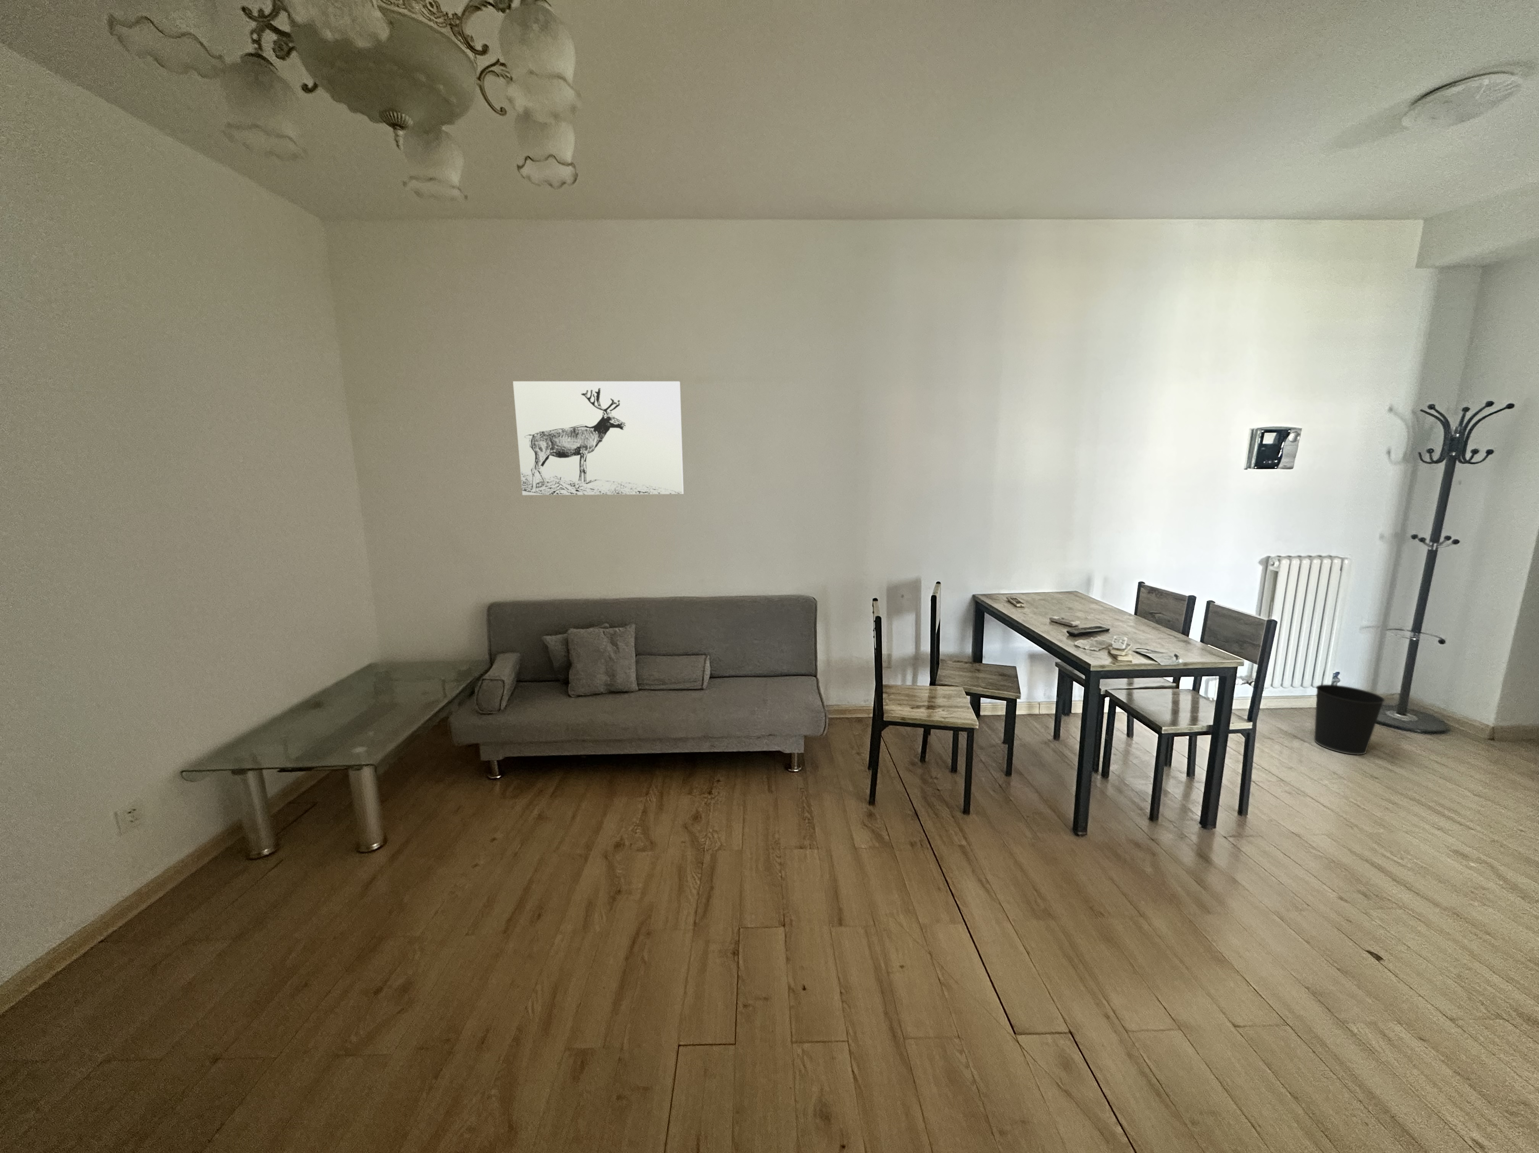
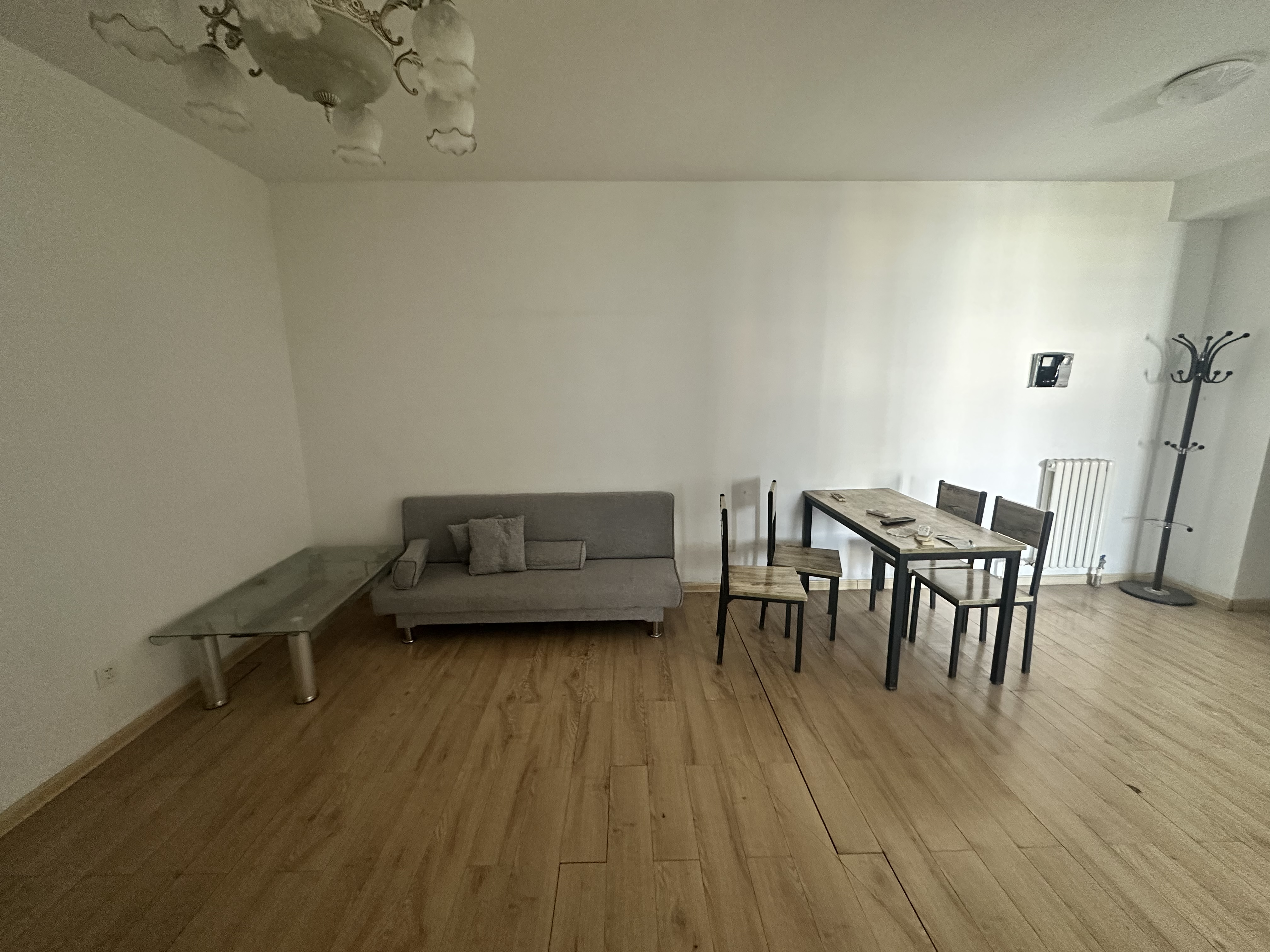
- wall art (600, 438)
- wastebasket (1344, 719)
